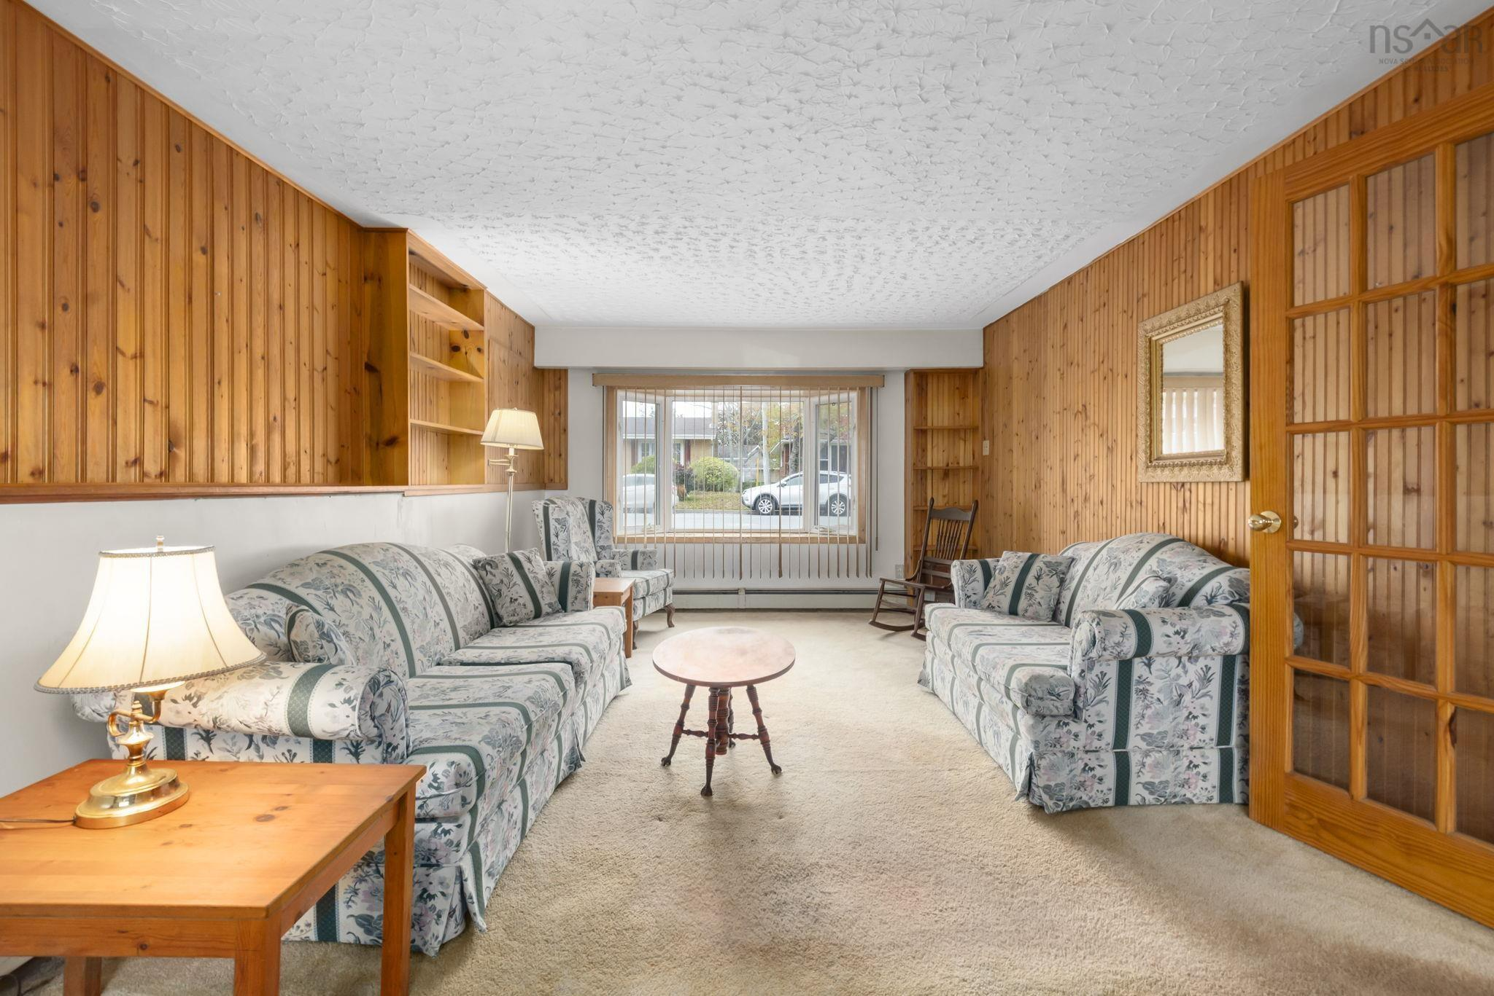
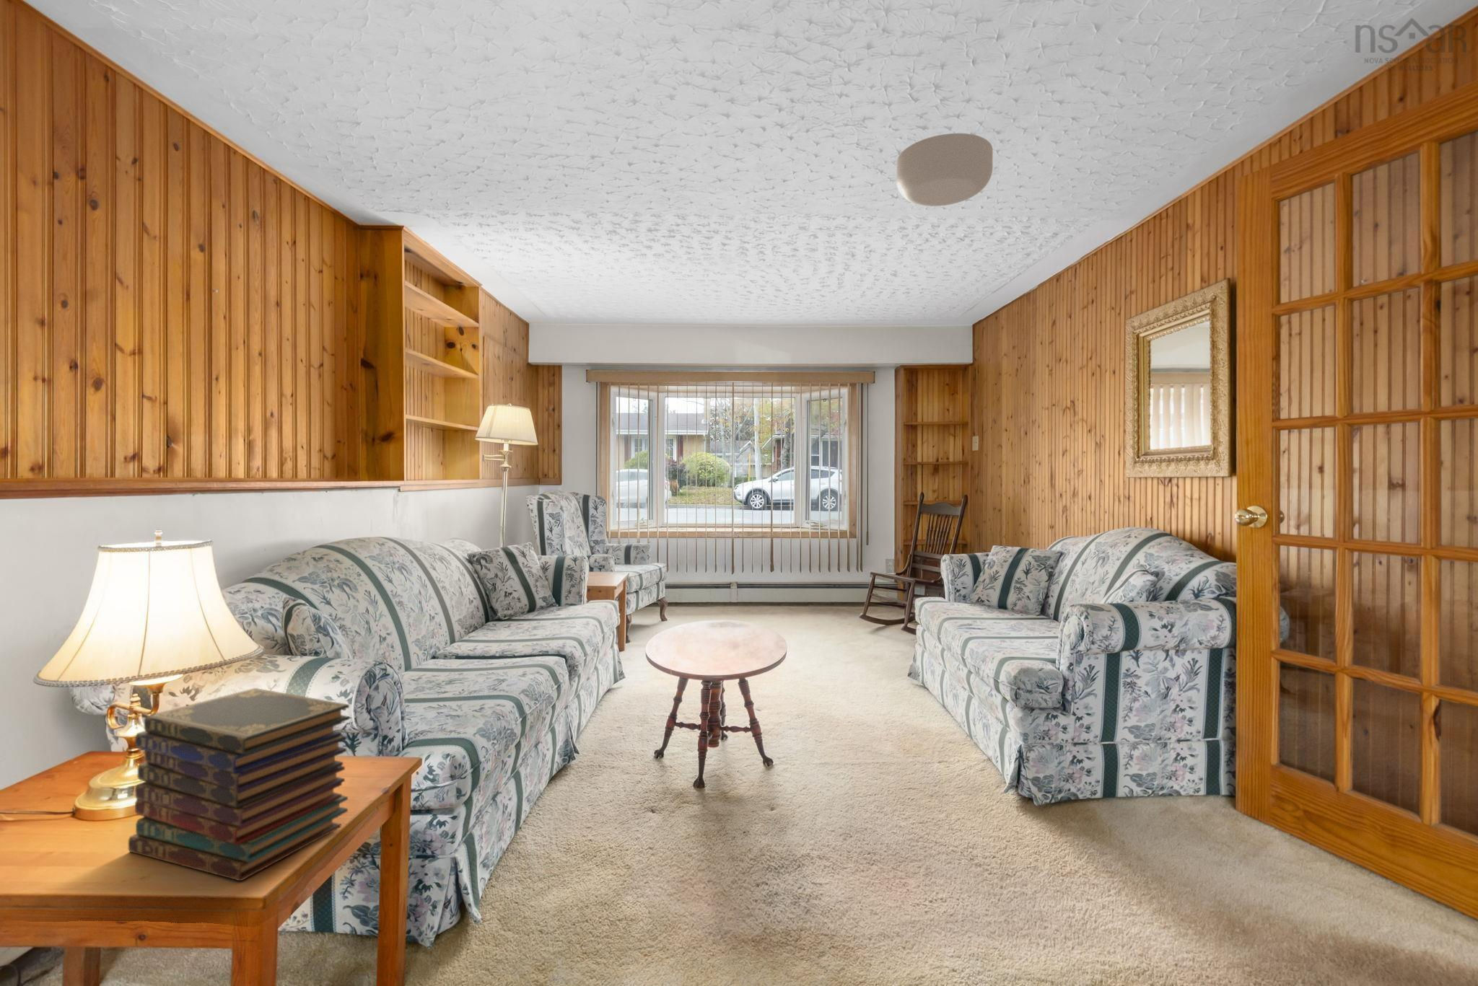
+ ceiling light (943, 175)
+ book stack (247, 774)
